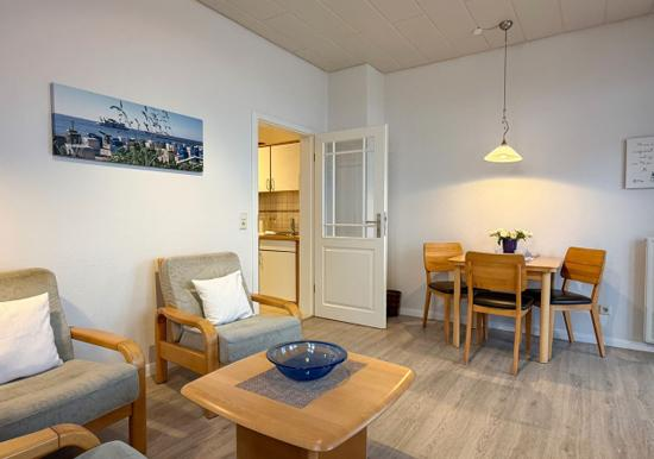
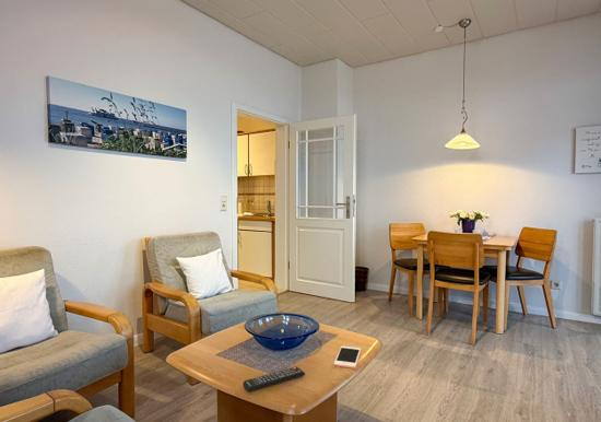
+ remote control (274, 378)
+ cell phone (347, 355)
